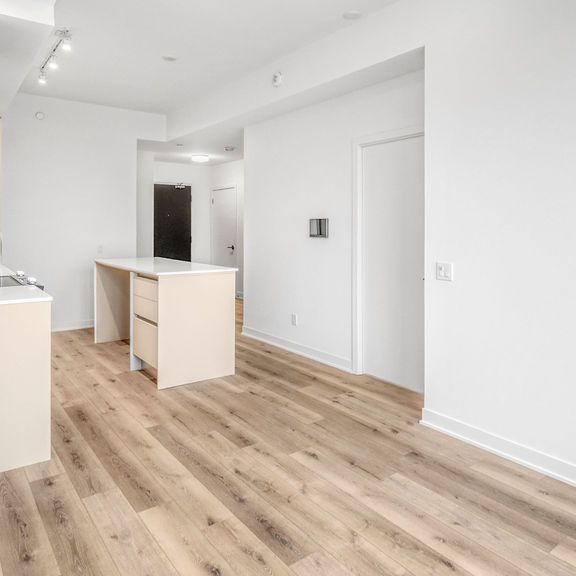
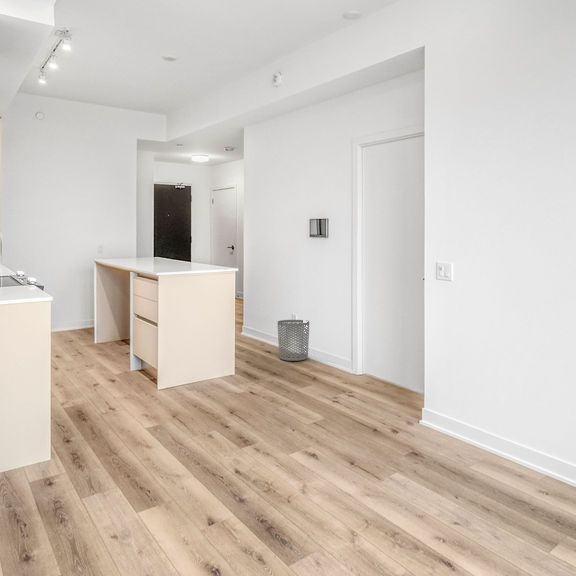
+ waste bin (293, 340)
